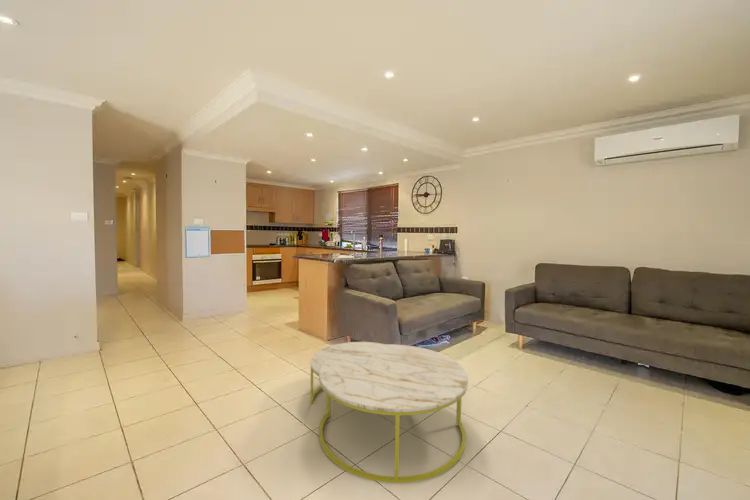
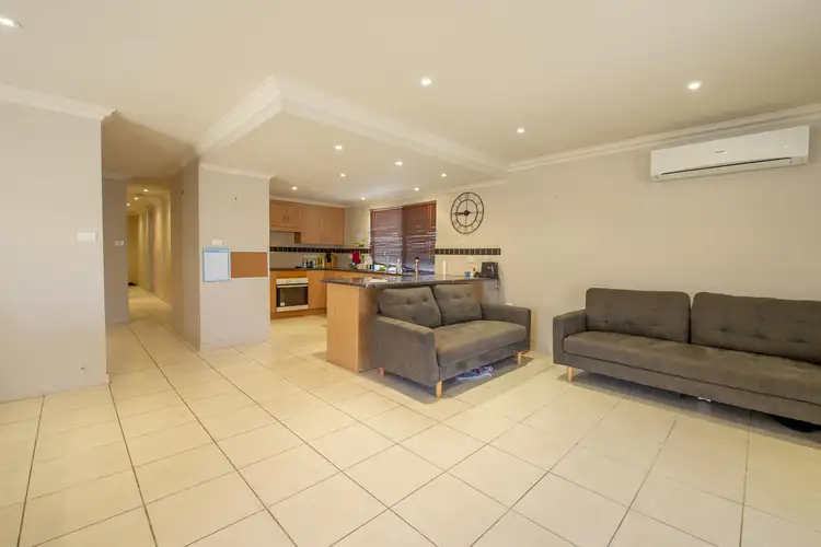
- coffee table (376, 389)
